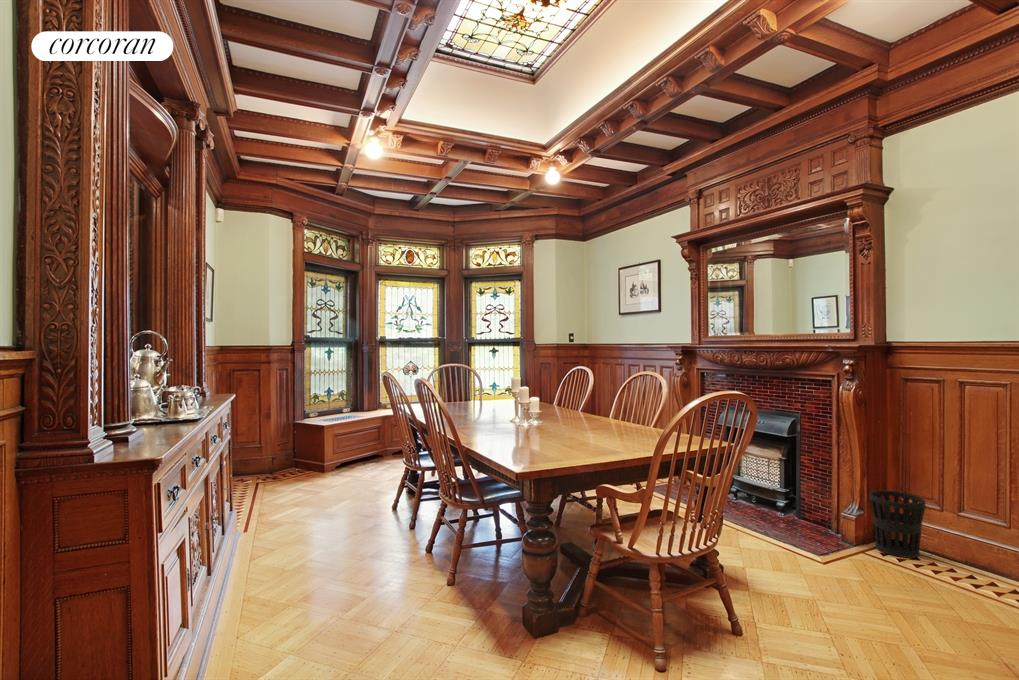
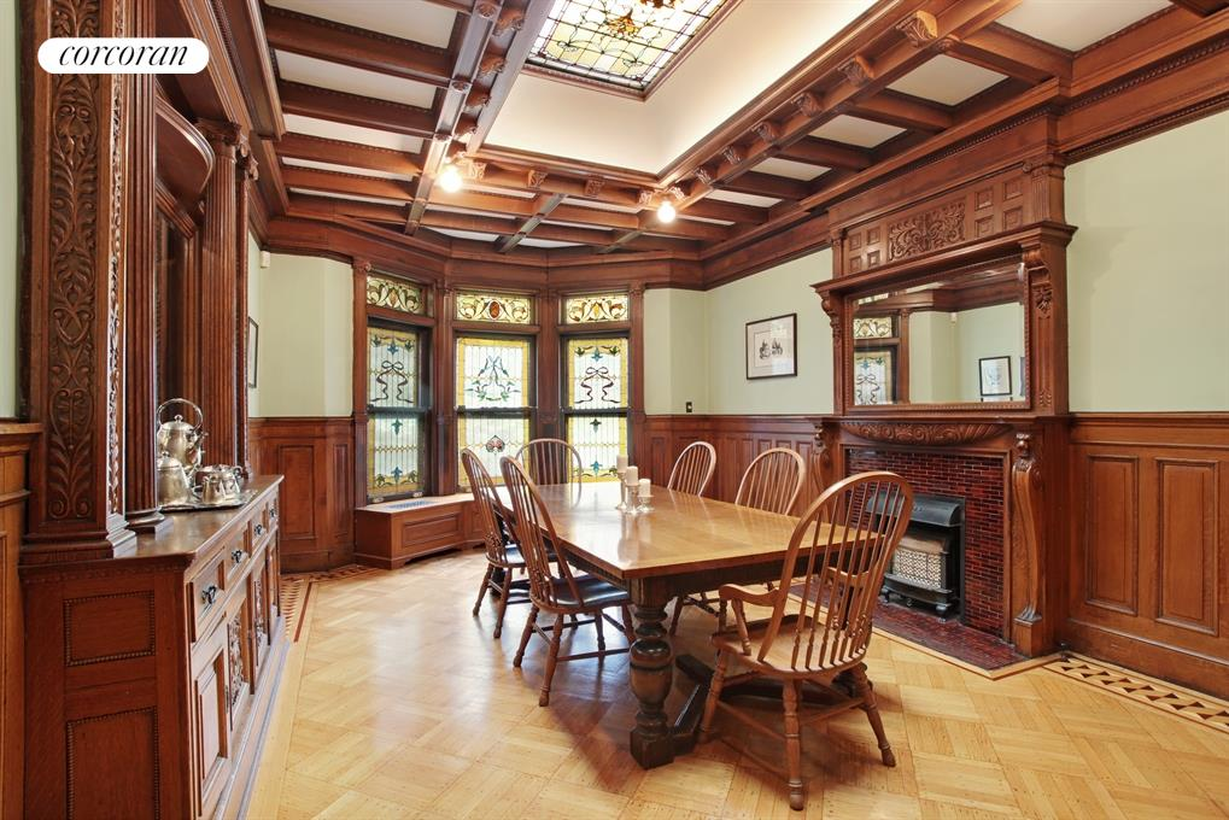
- wastebasket (896, 523)
